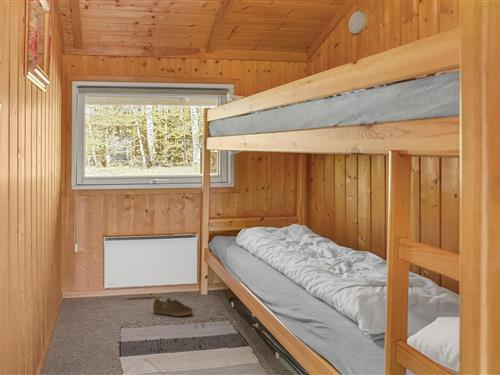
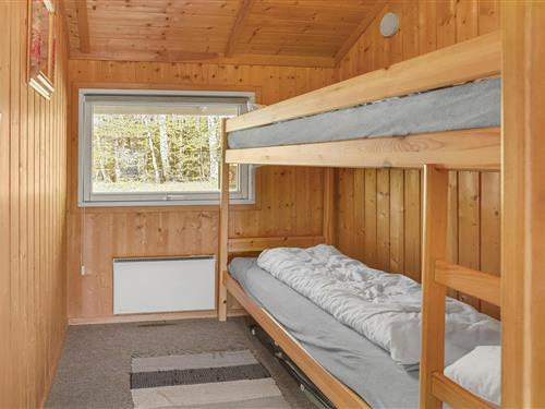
- sneaker (172, 306)
